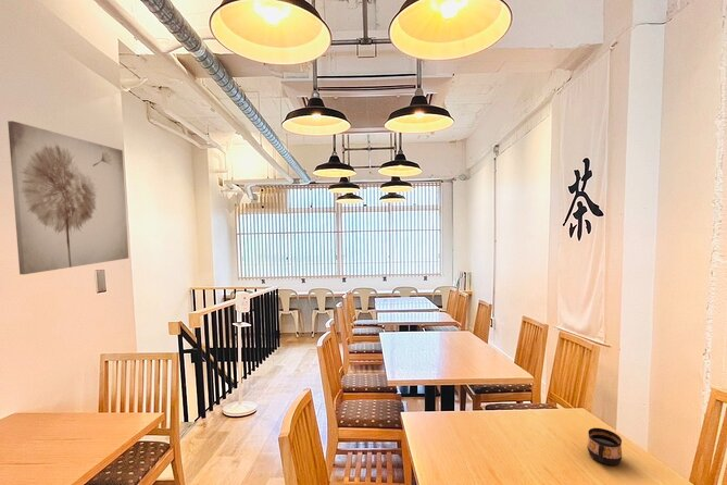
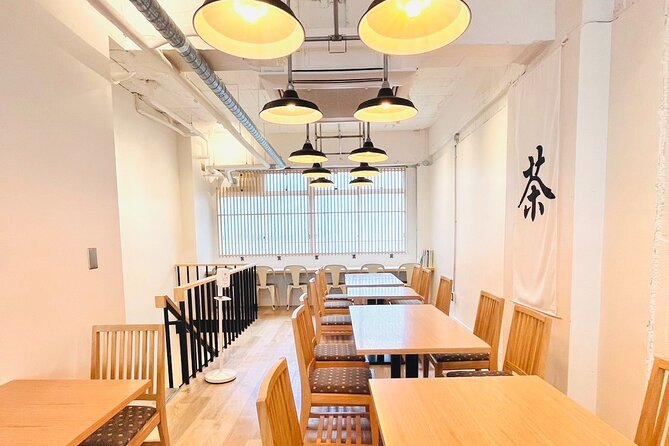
- cup (602, 447)
- wall art (79, 202)
